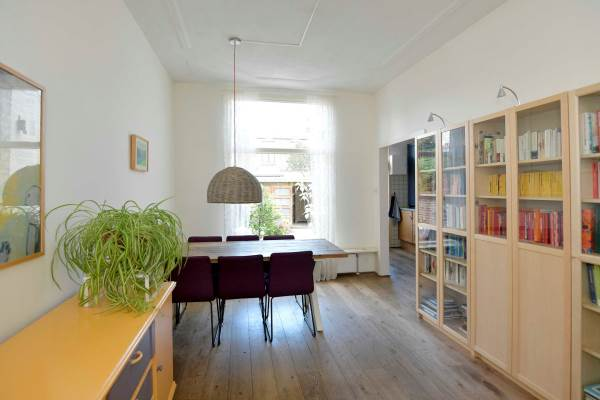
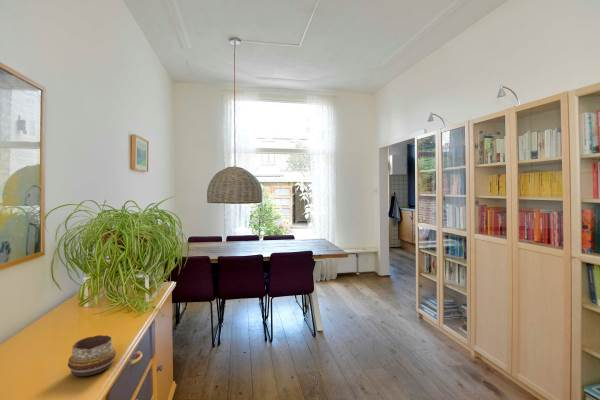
+ decorative bowl (92, 355)
